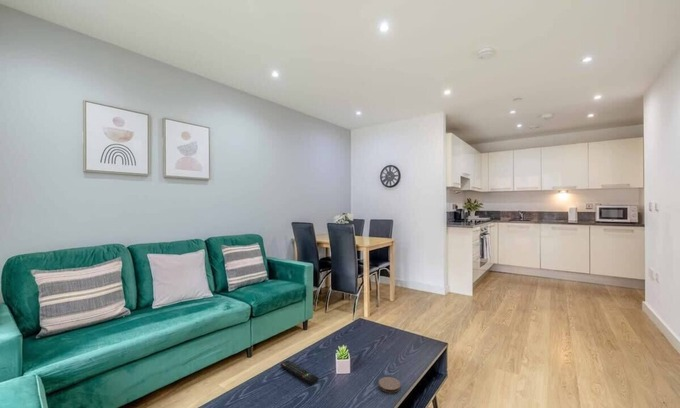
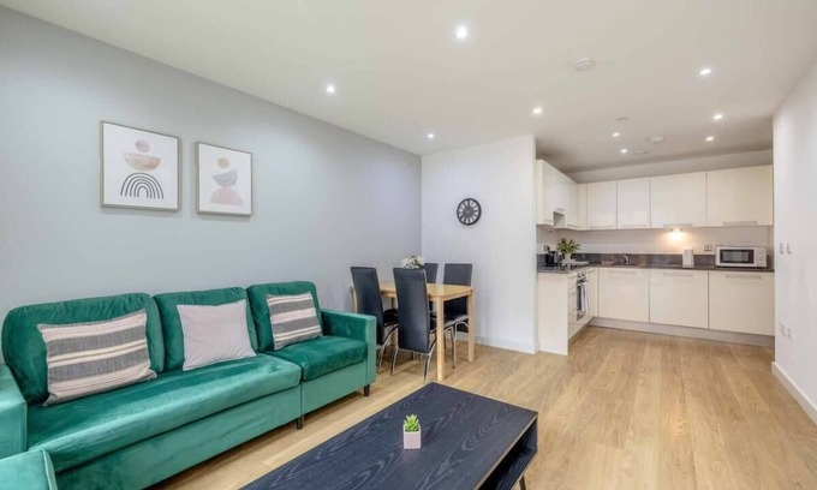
- coaster (389, 384)
- remote control (298, 371)
